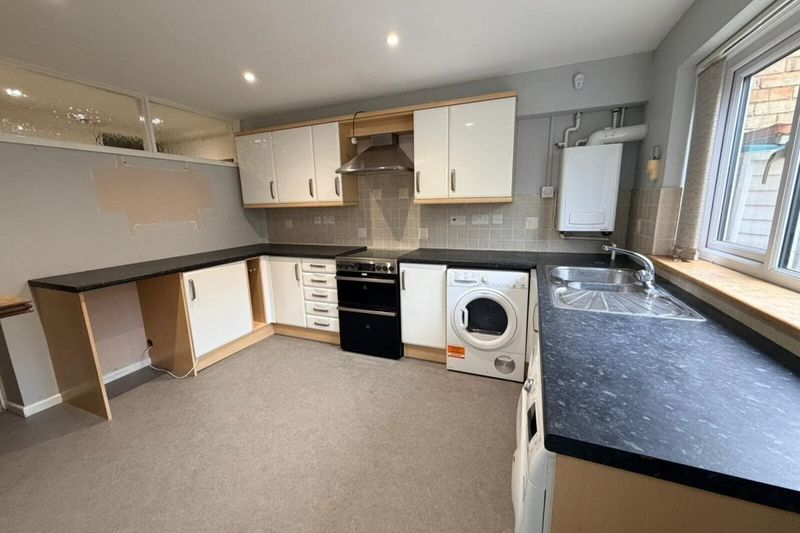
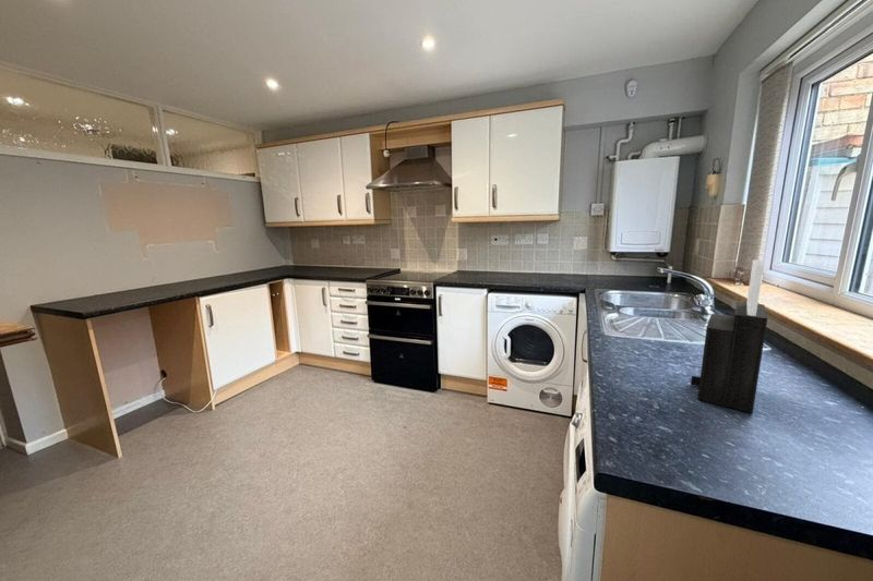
+ knife block (728, 329)
